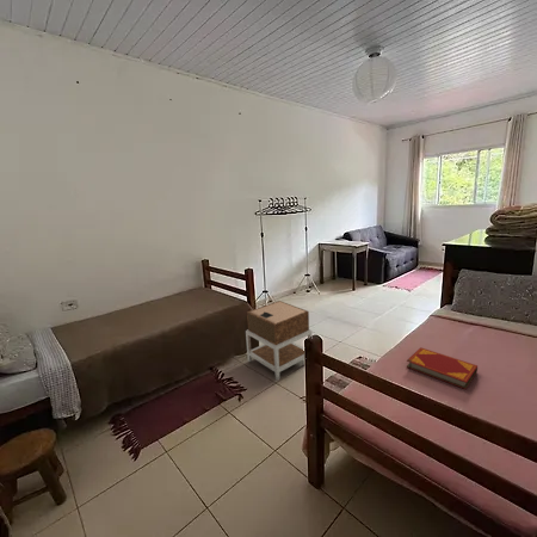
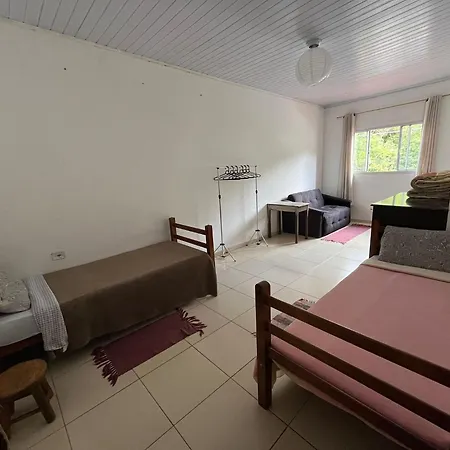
- hardback book (440, 365)
- nightstand (278, 335)
